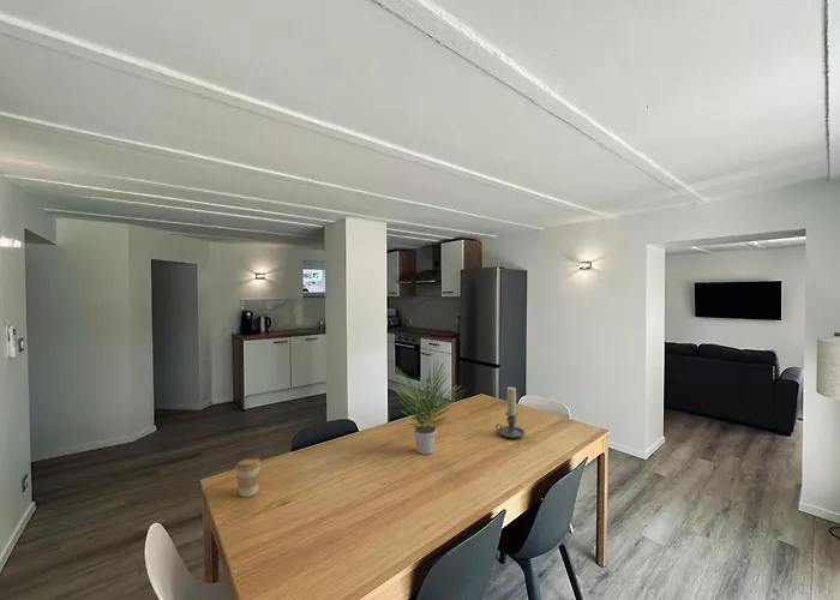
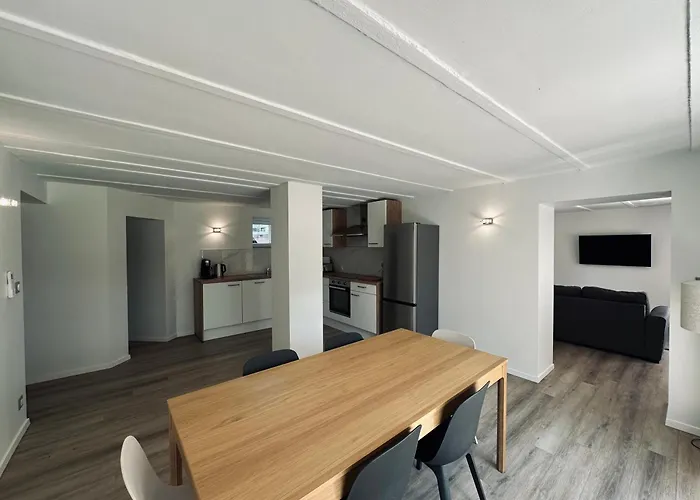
- potted plant (426, 408)
- coffee cup (248, 475)
- candle holder (509, 410)
